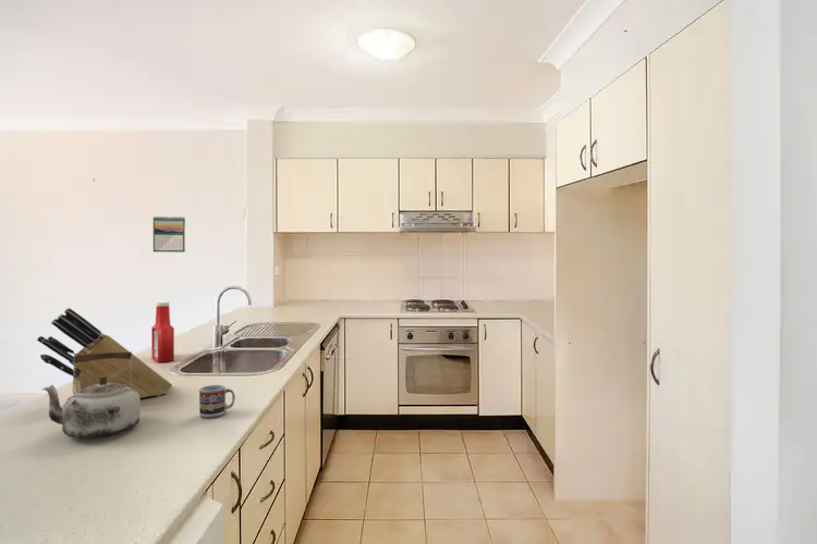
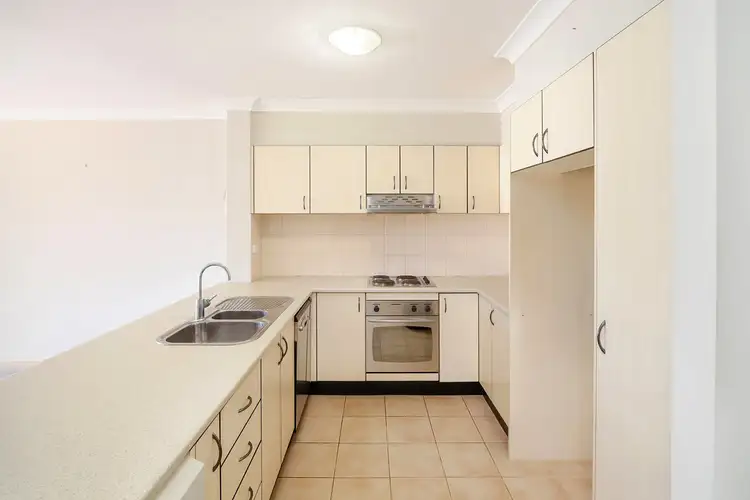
- soap bottle (162, 330)
- calendar (169, 234)
- kettle (93, 392)
- knife block (108, 351)
- cup (217, 399)
